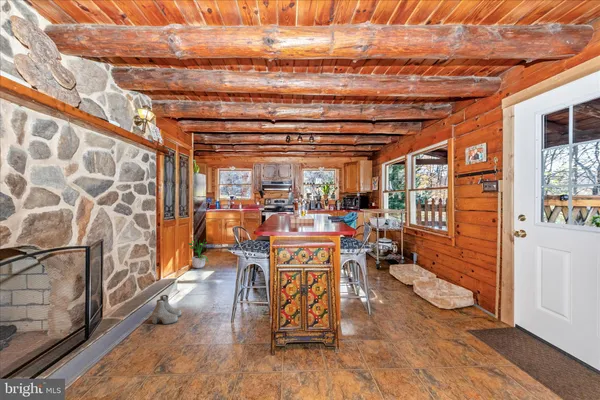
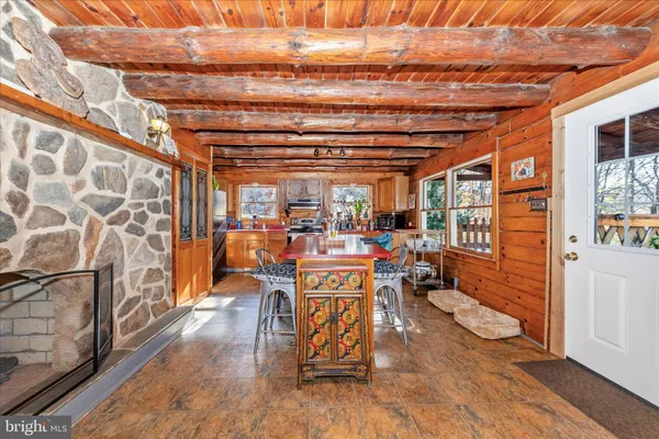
- potted plant (199, 249)
- boots (166, 308)
